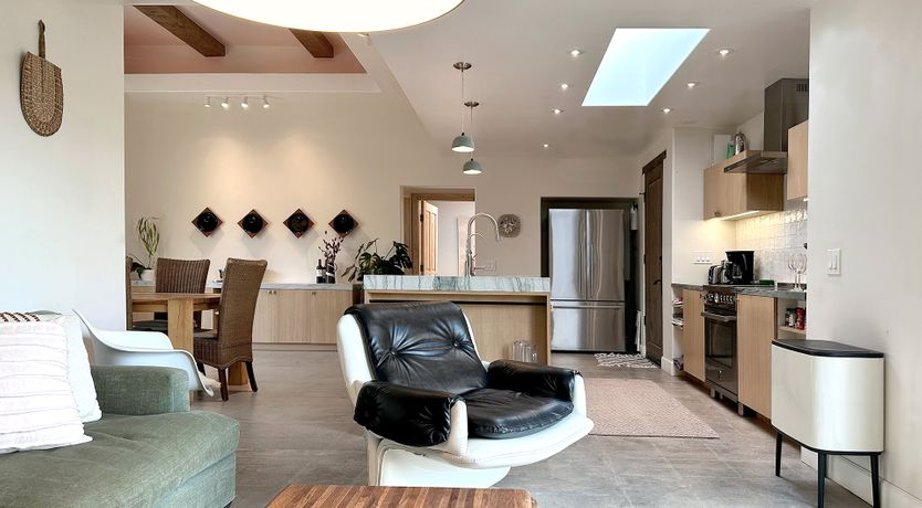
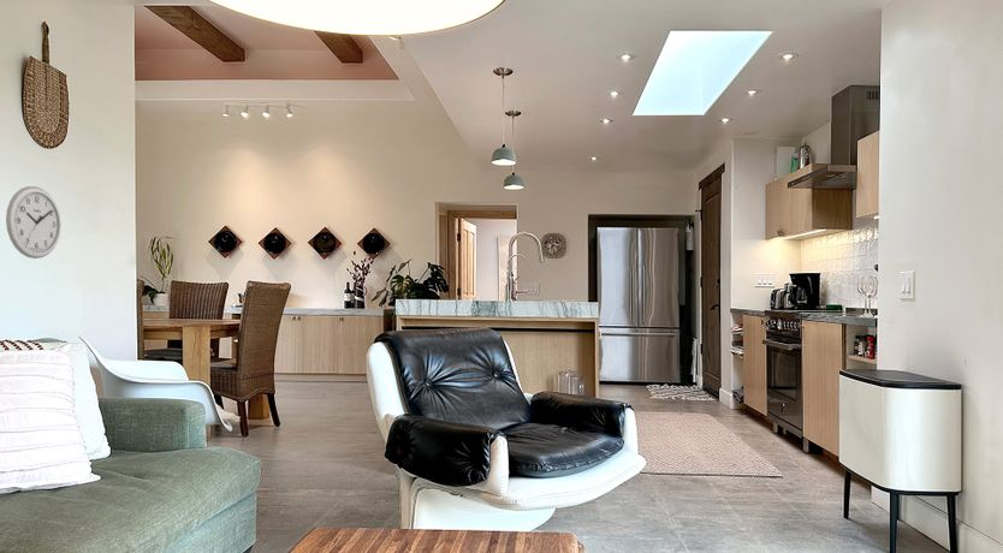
+ wall clock (36, 222)
